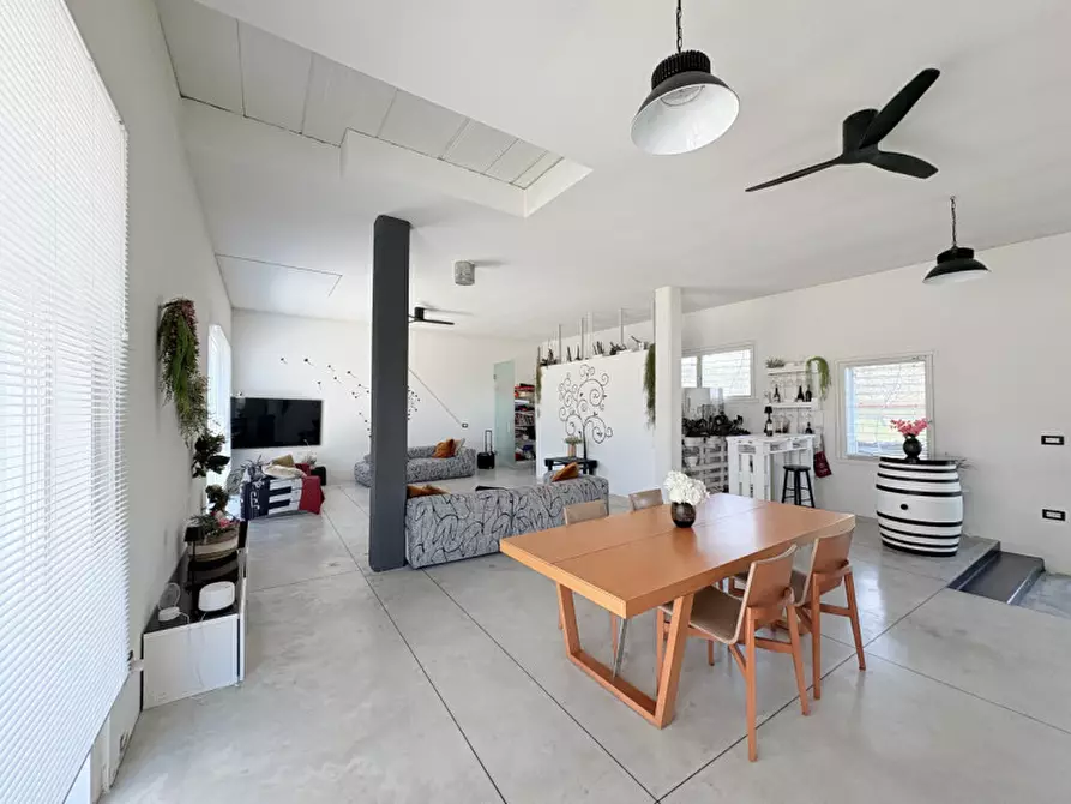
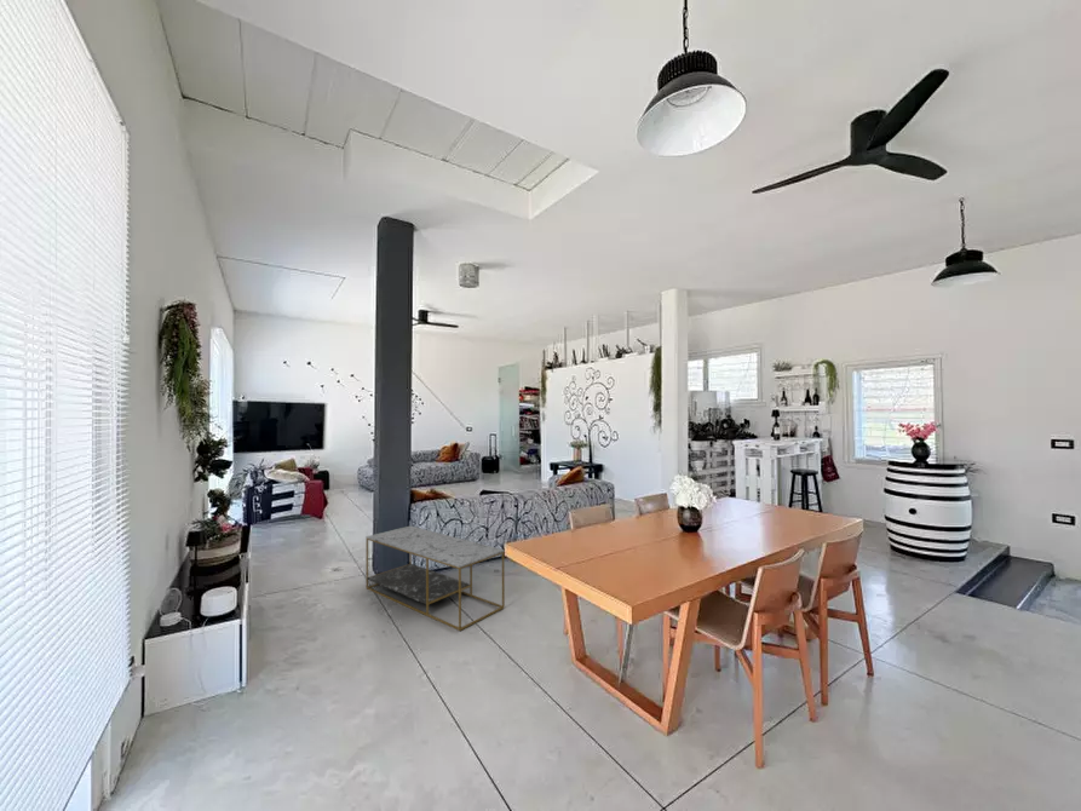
+ coffee table (431, 570)
